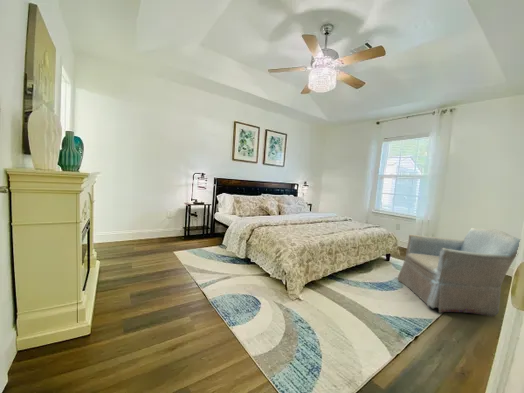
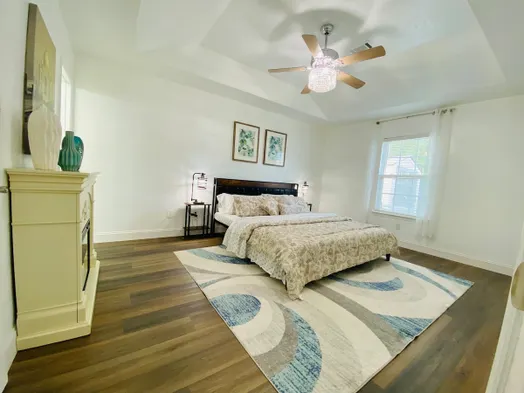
- armchair (453, 263)
